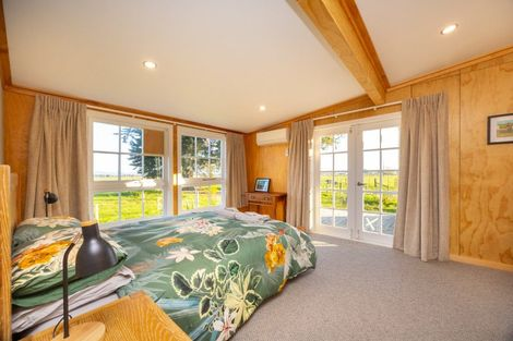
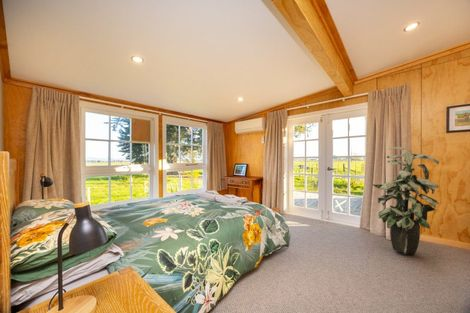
+ indoor plant (403, 199)
